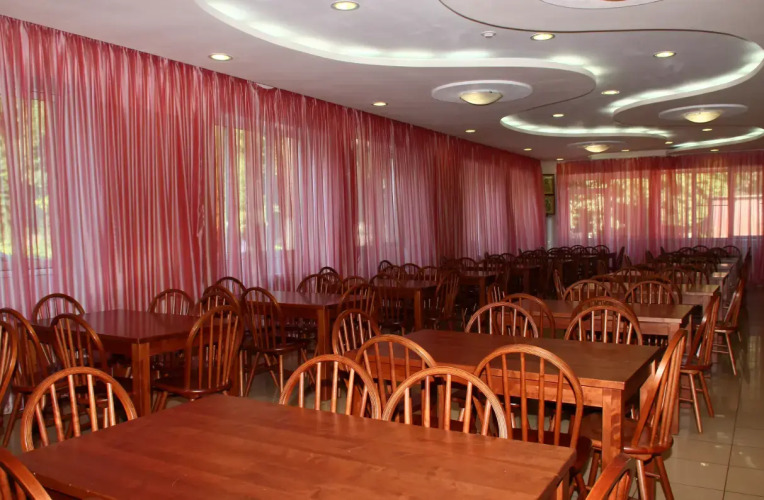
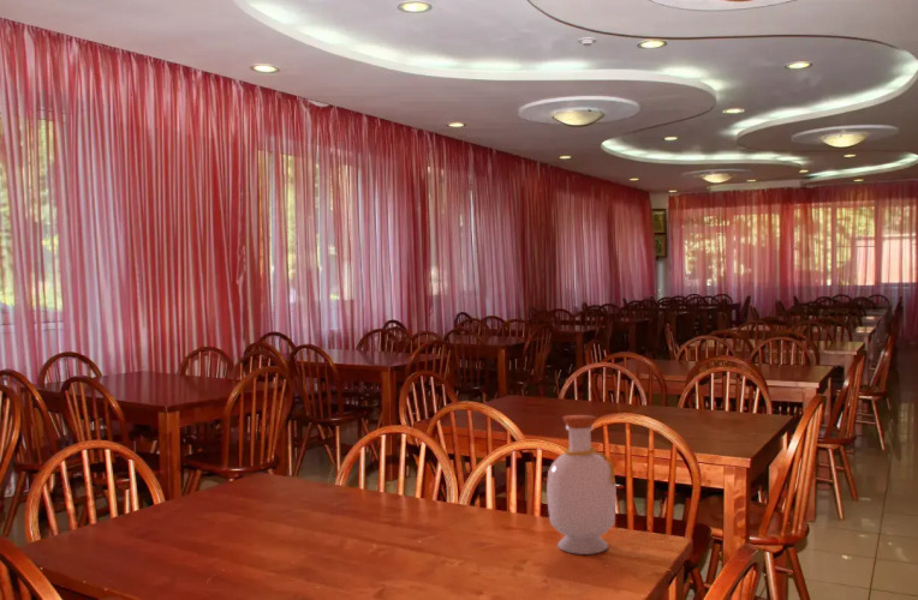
+ bottle (580, 480)
